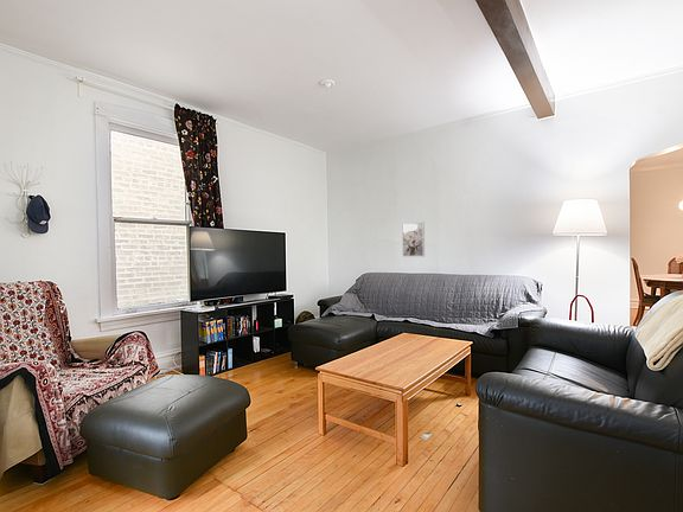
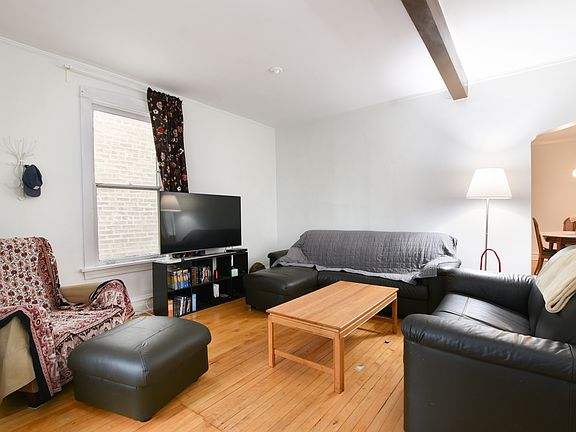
- wall art (413, 239)
